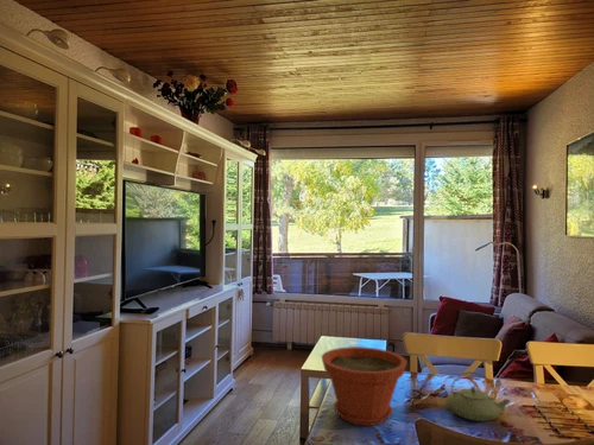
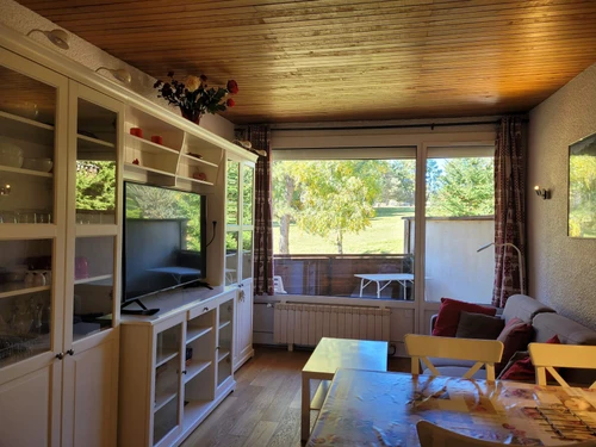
- plant pot (362, 387)
- teapot (476, 393)
